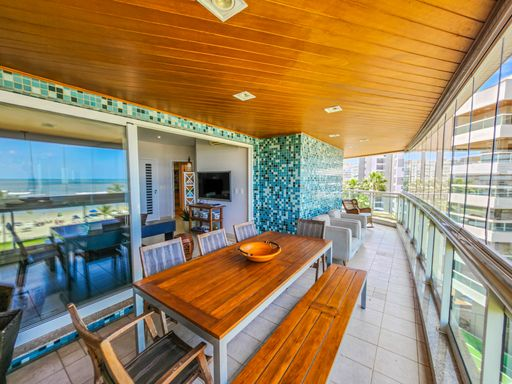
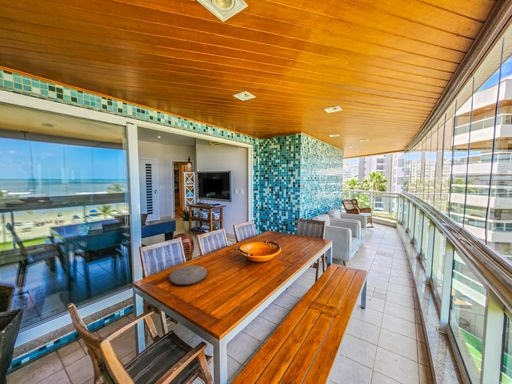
+ plate (188, 274)
